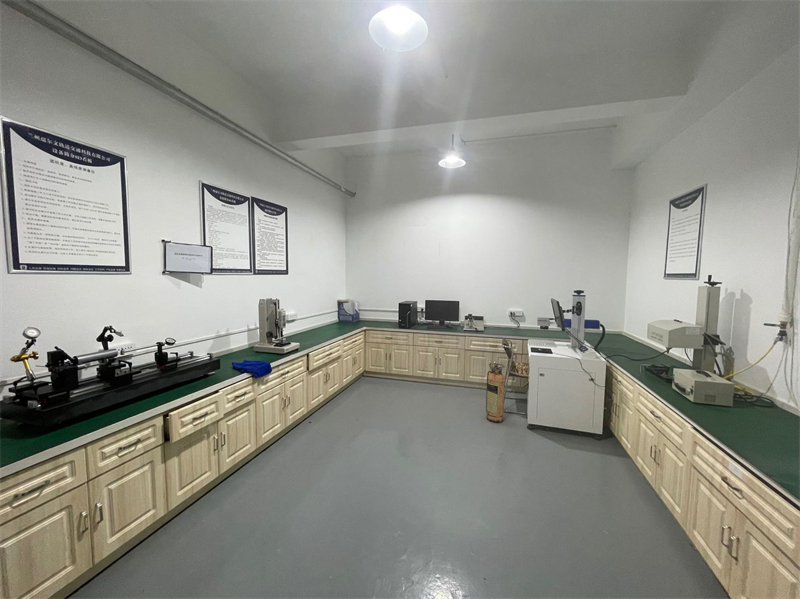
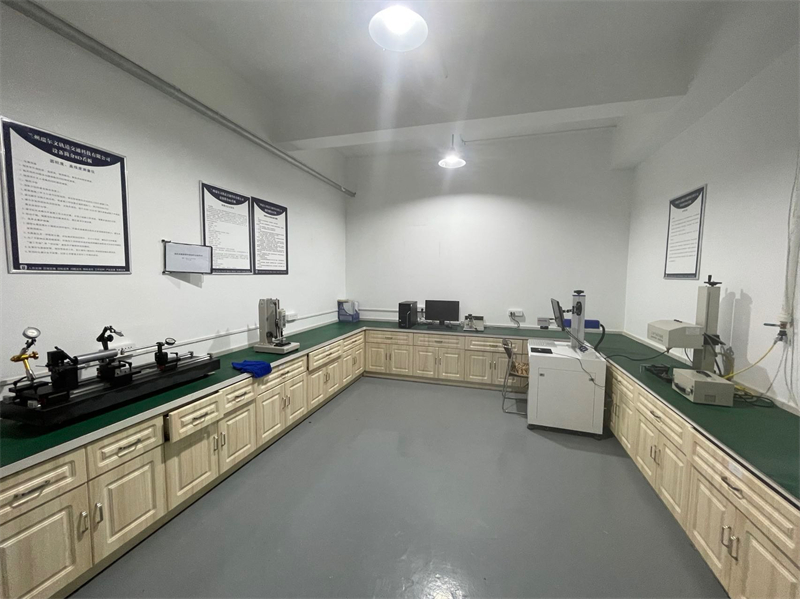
- fire extinguisher (494, 391)
